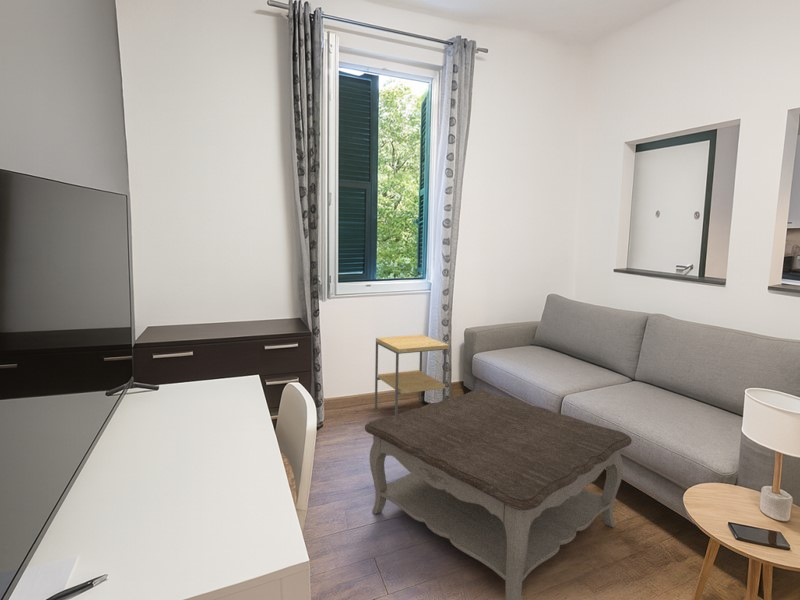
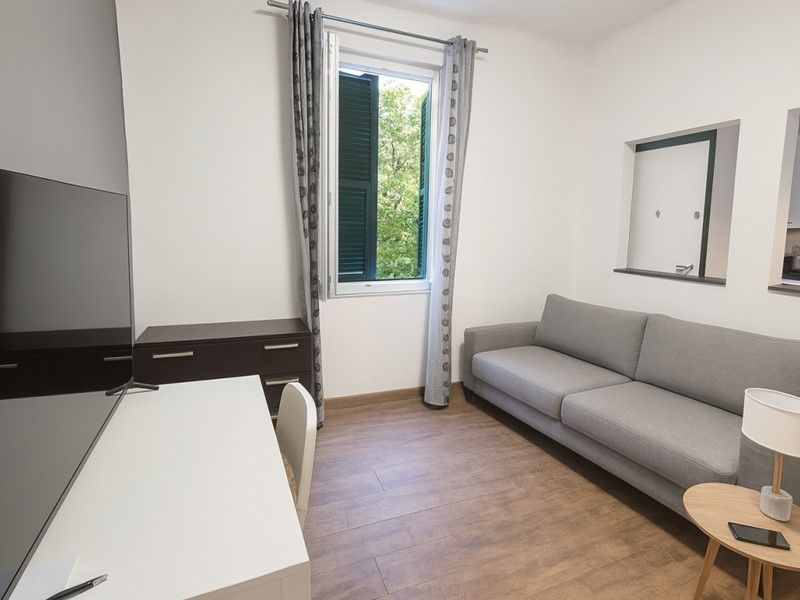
- coffee table (493, 473)
- side table (410, 378)
